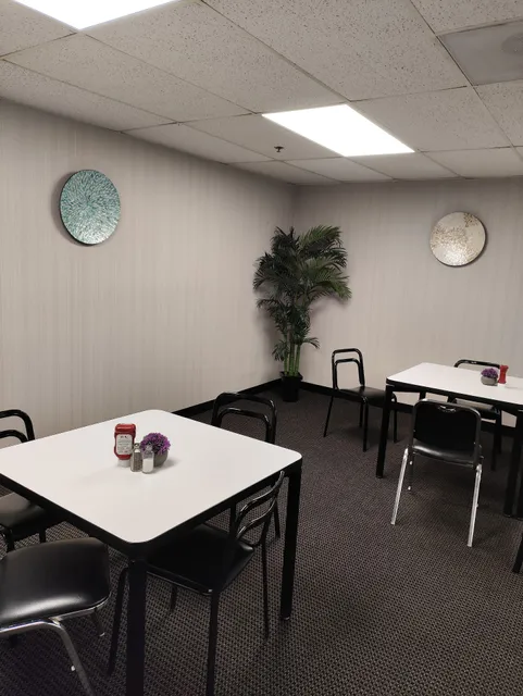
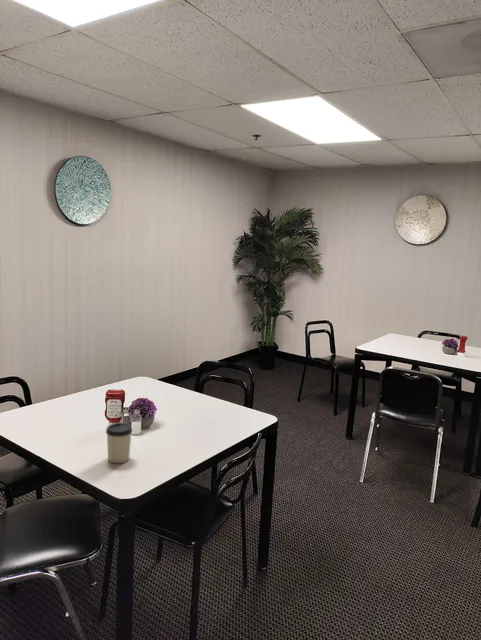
+ cup (118, 443)
